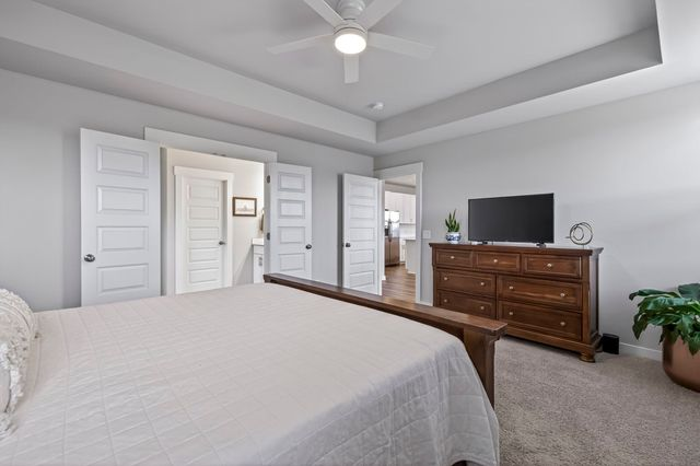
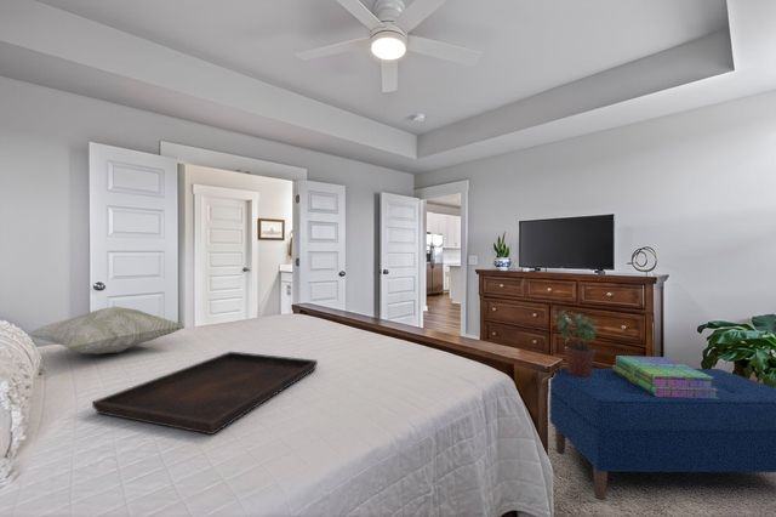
+ stack of books (660, 374)
+ decorative pillow (109, 329)
+ bench (666, 427)
+ serving tray (223, 382)
+ potted plant (578, 341)
